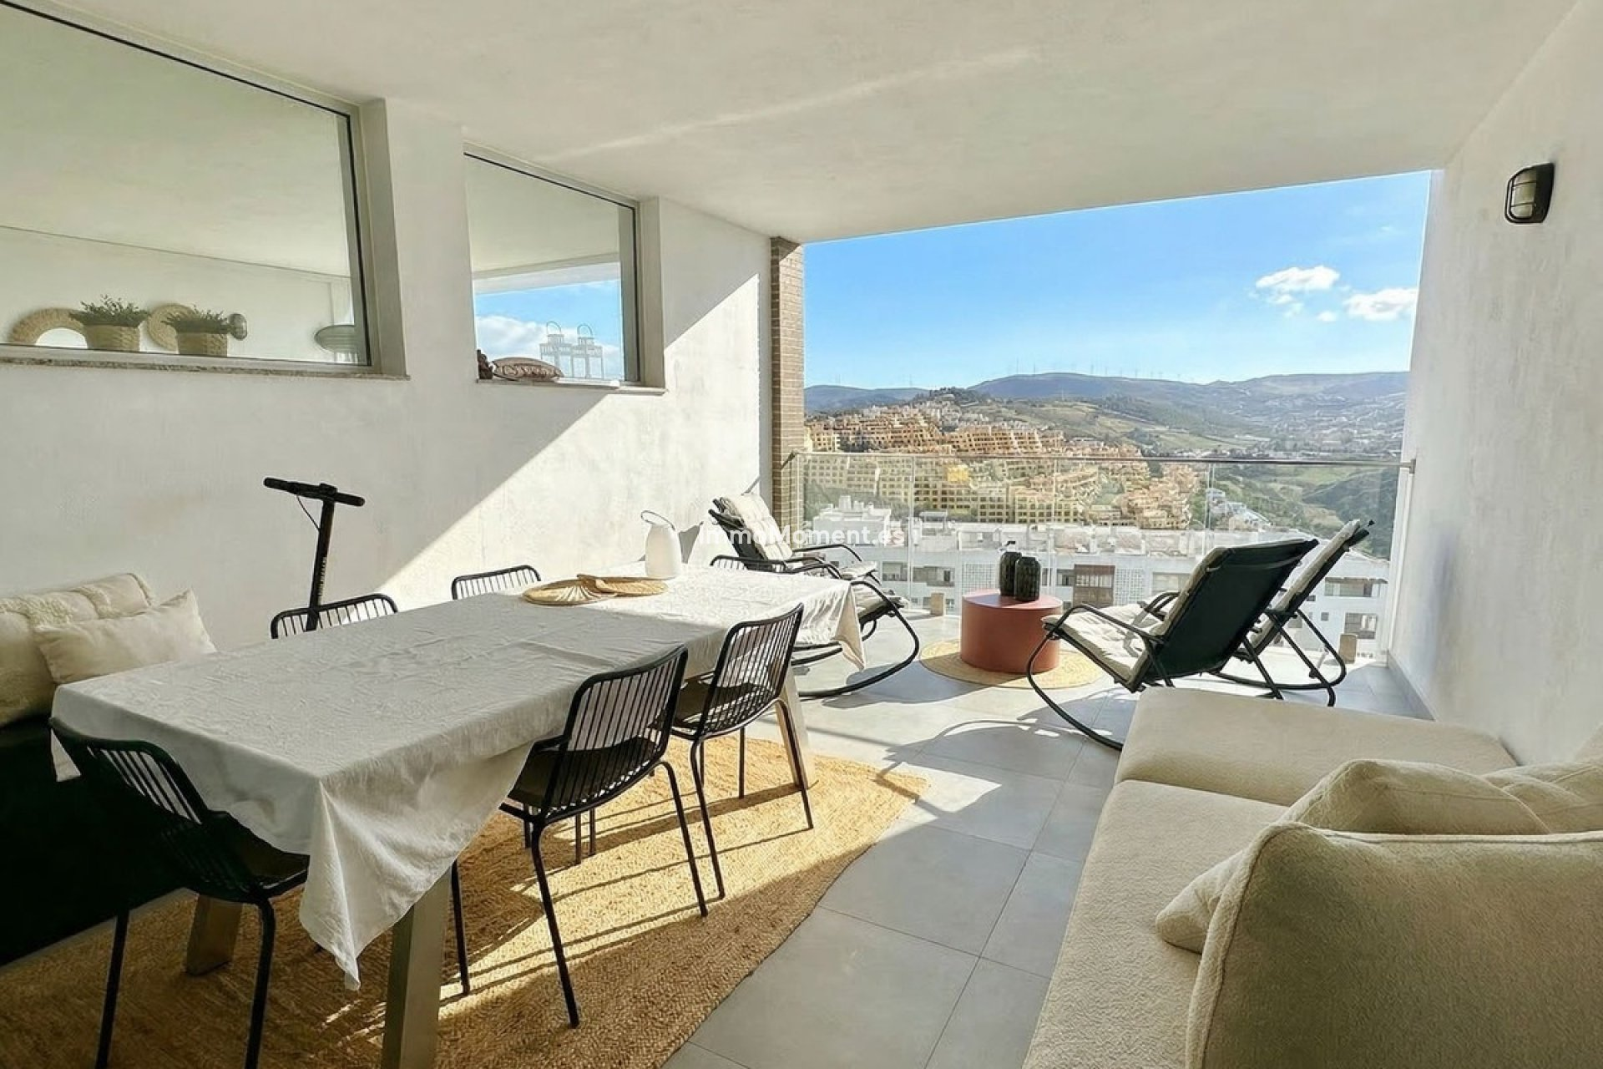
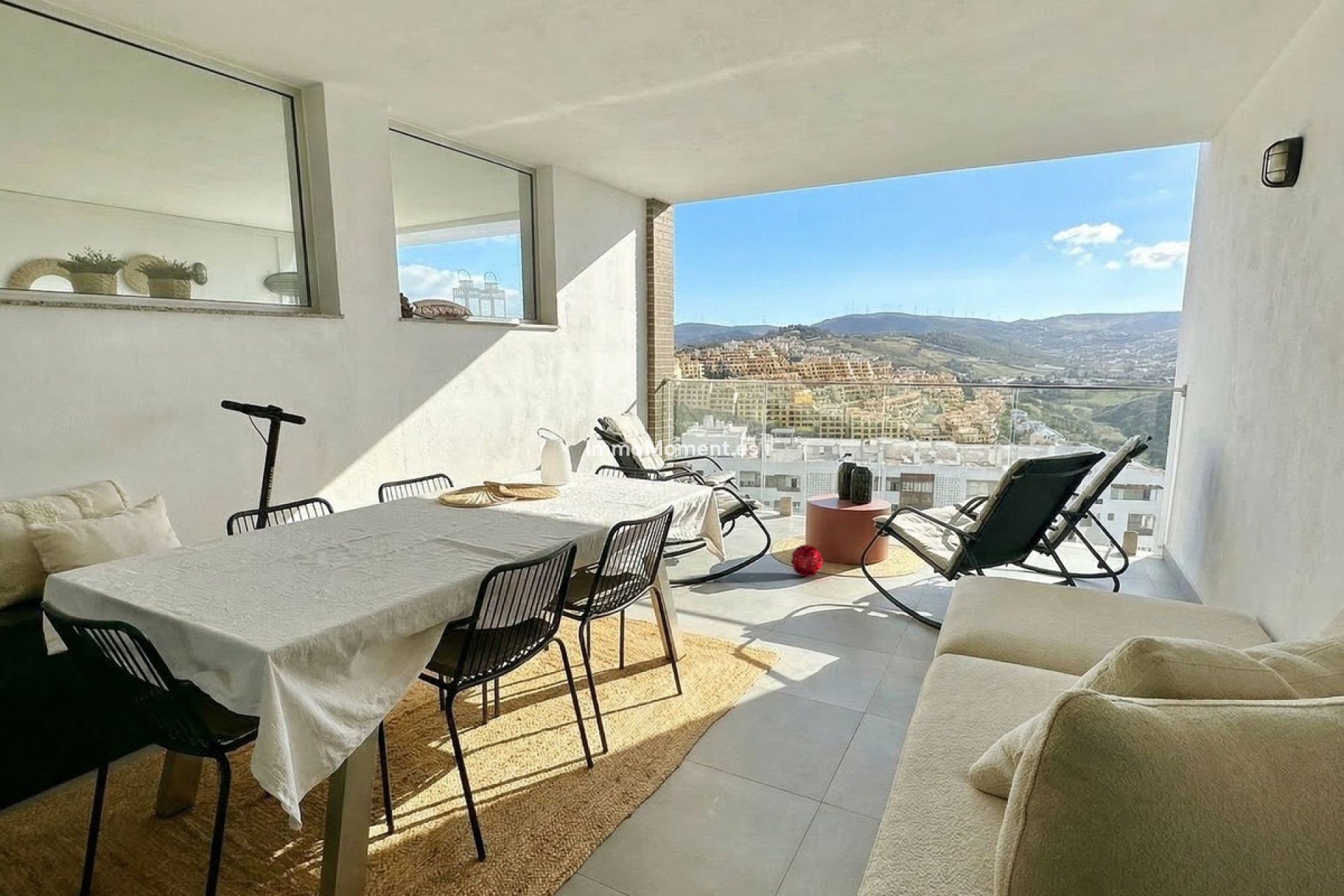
+ decorative ball (806, 561)
